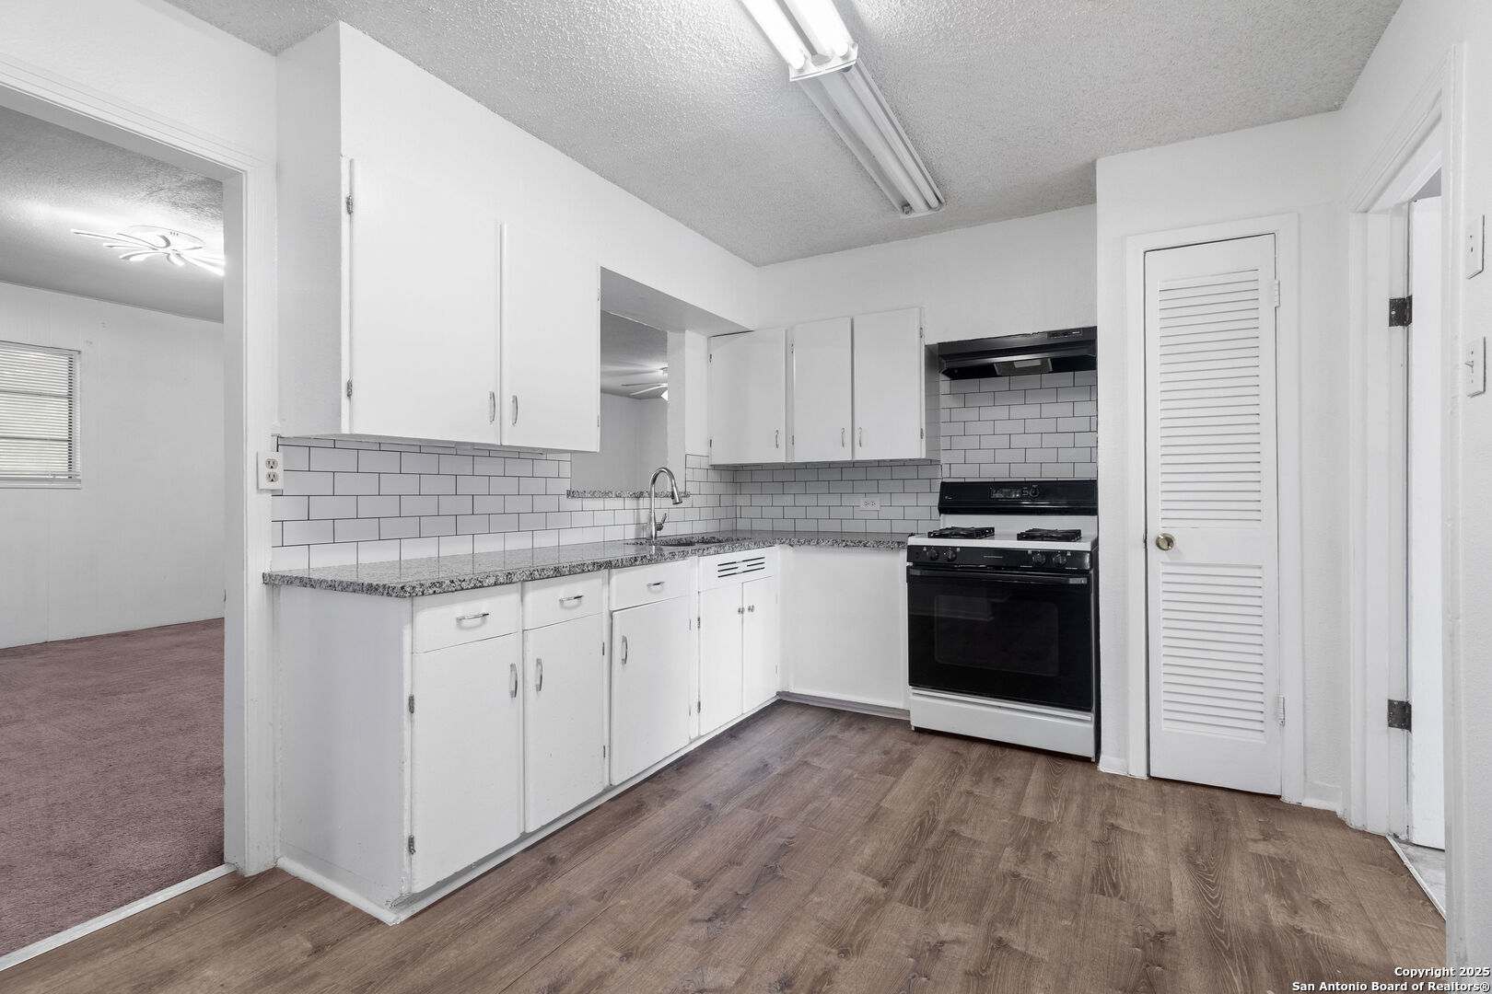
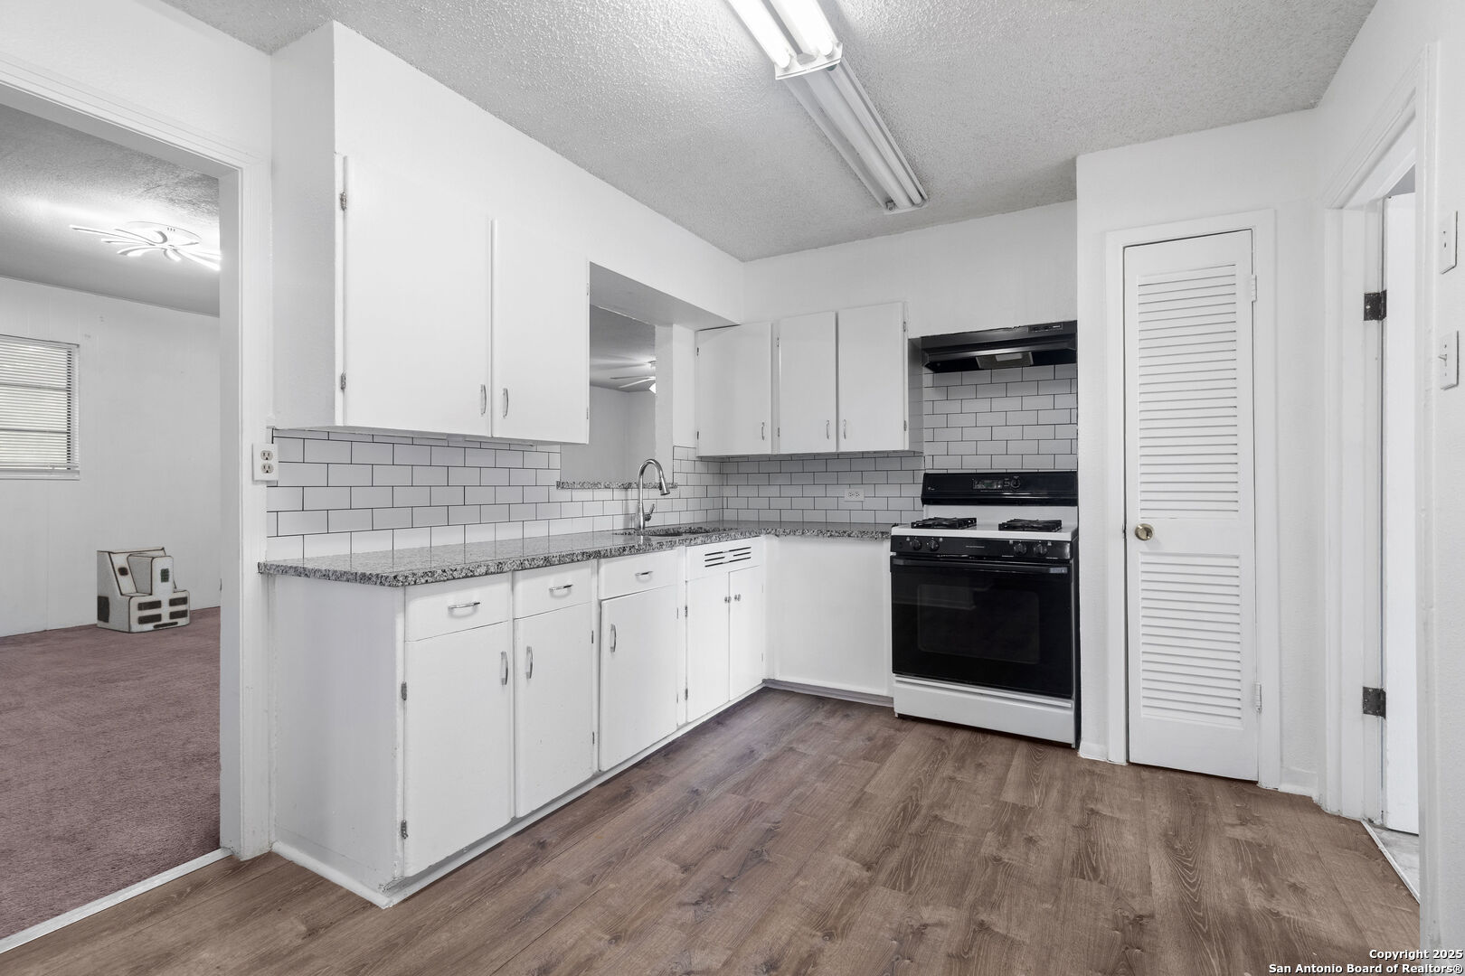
+ air purifier (144, 587)
